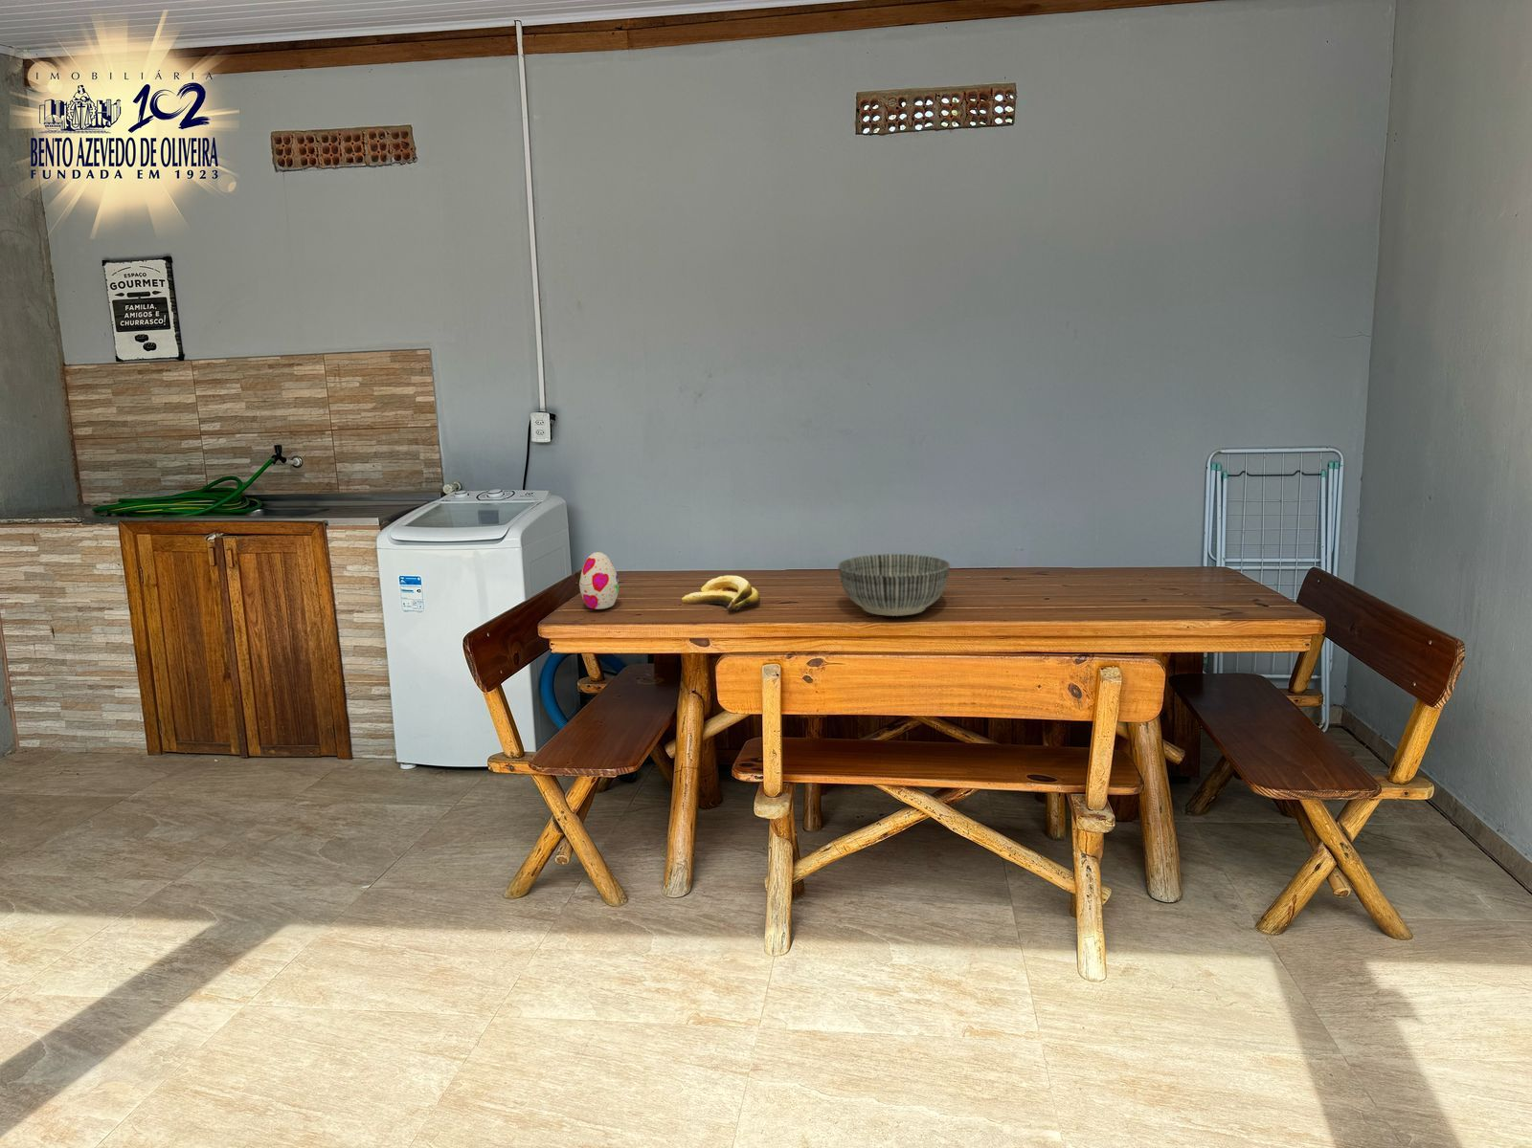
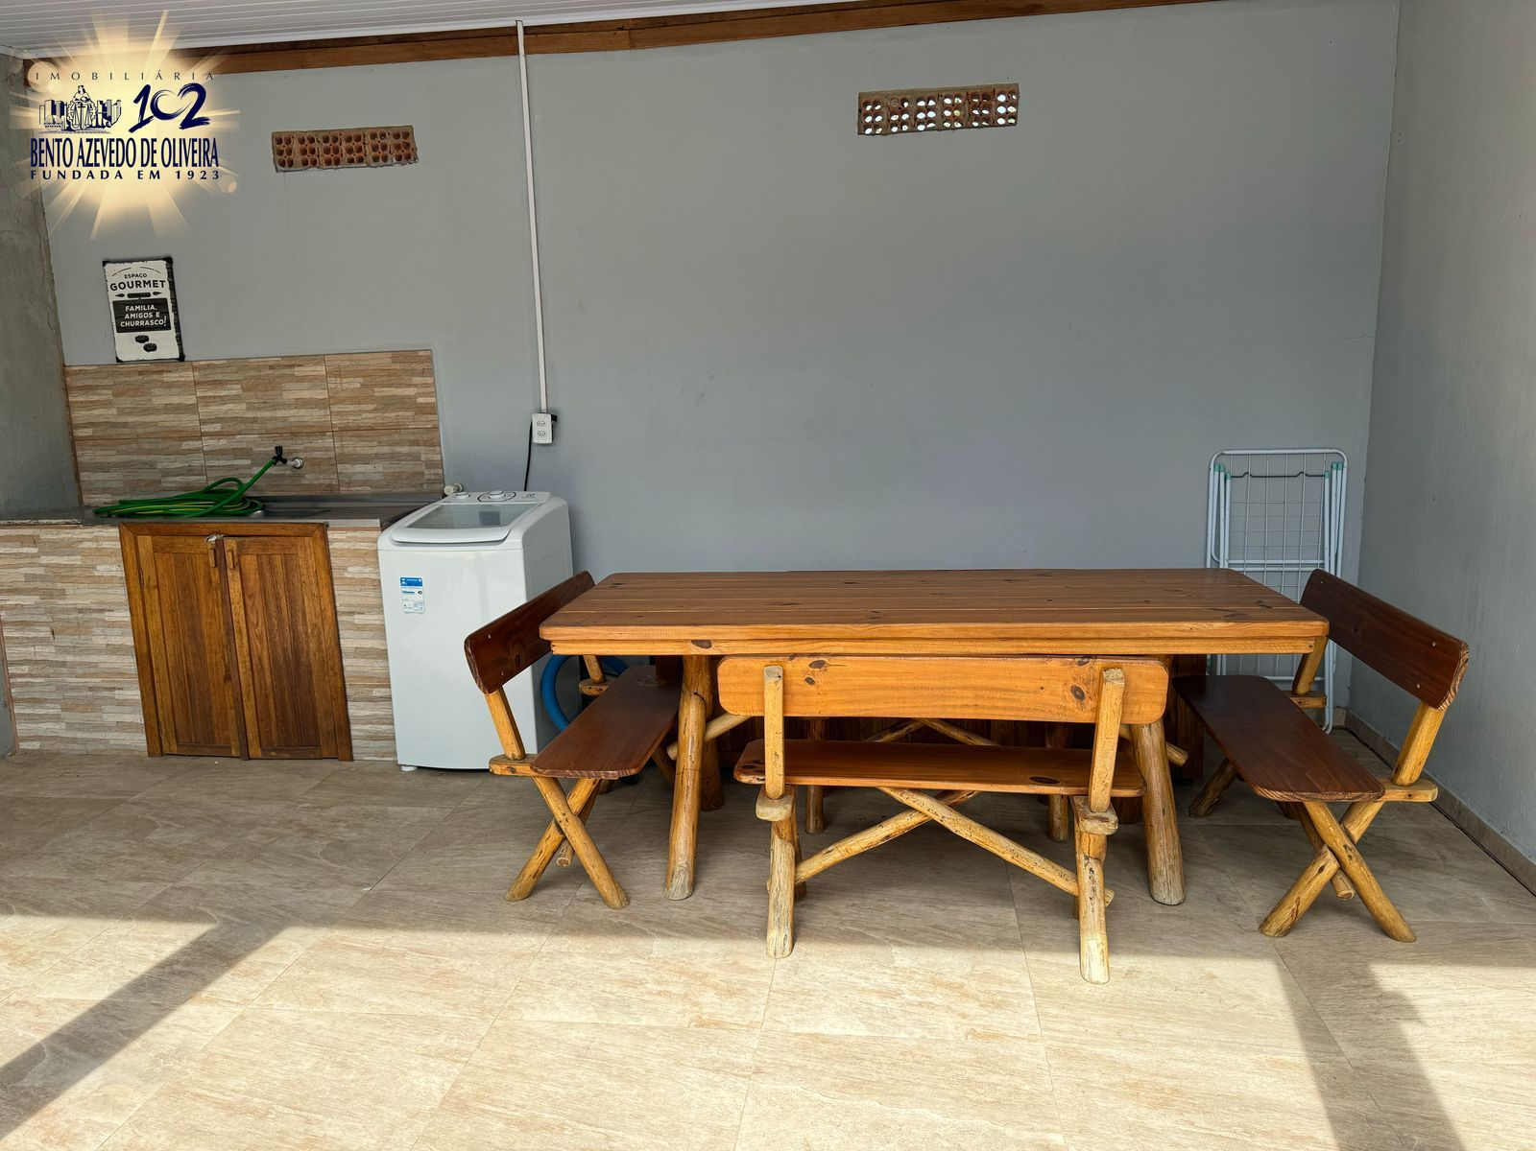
- banana (721, 591)
- bowl (894, 586)
- decorative egg (598, 580)
